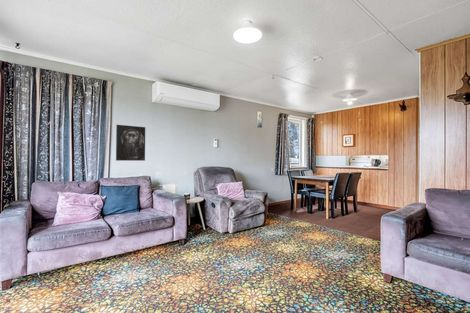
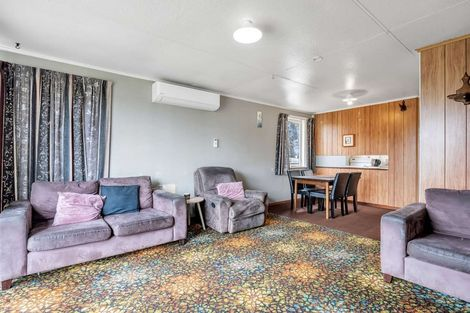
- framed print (131, 143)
